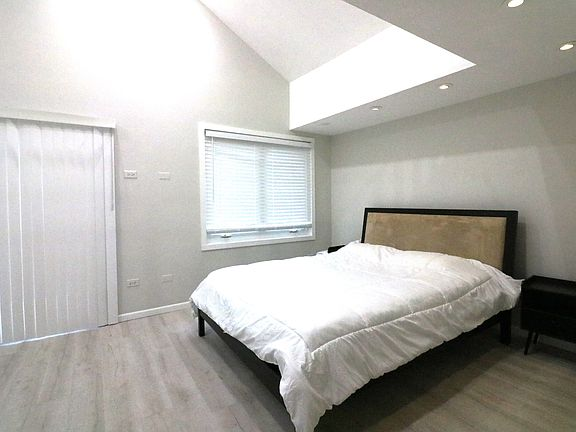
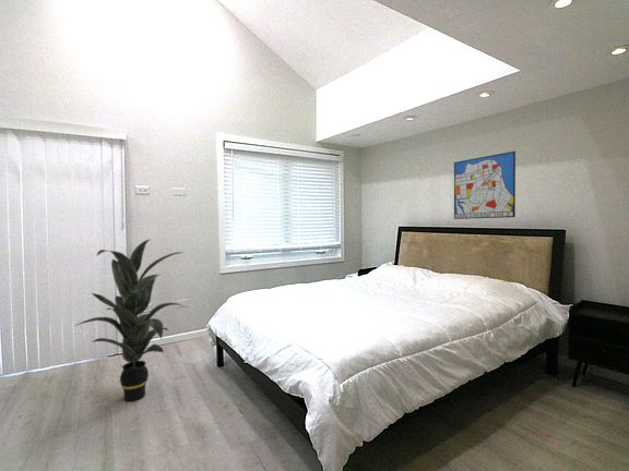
+ indoor plant (140, 317)
+ wall art (482, 188)
